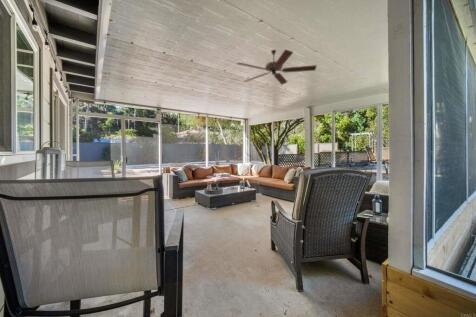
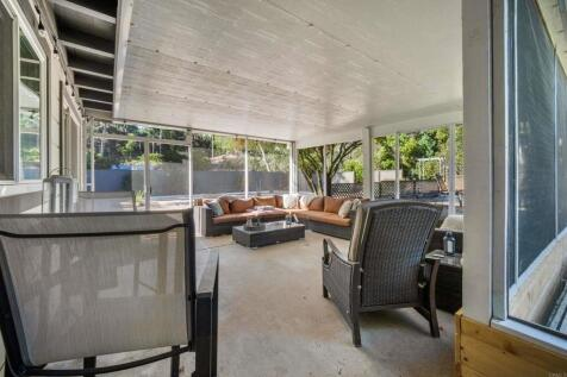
- ceiling fan (276, 62)
